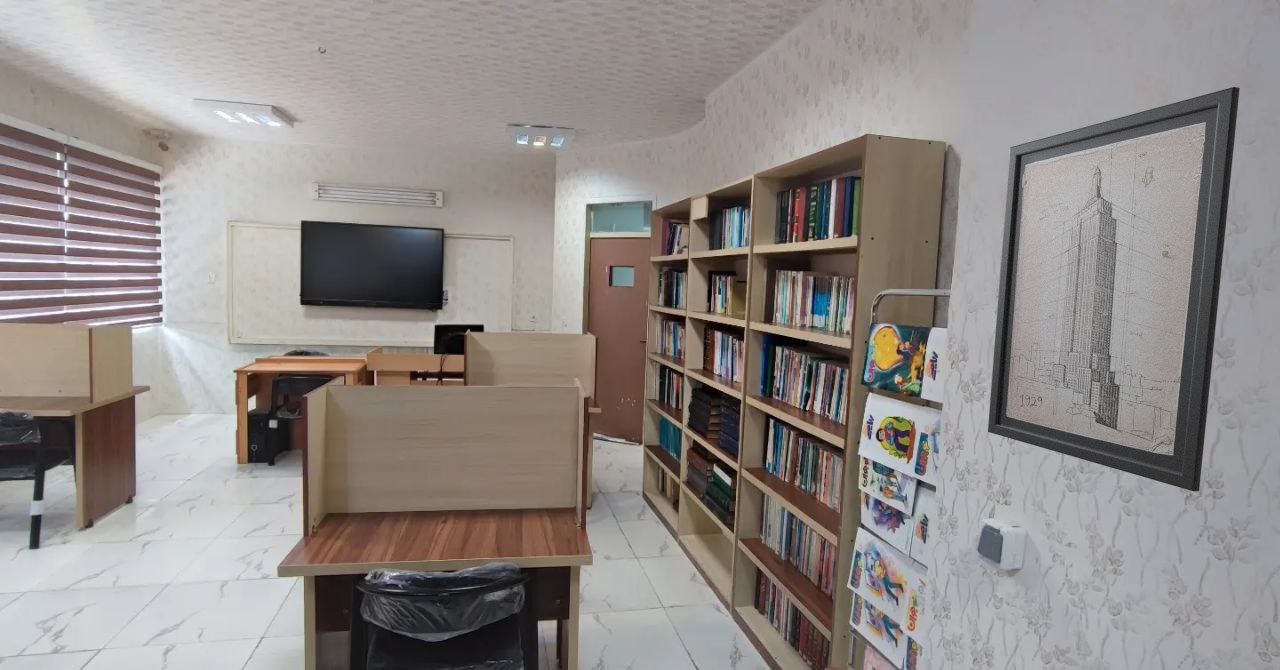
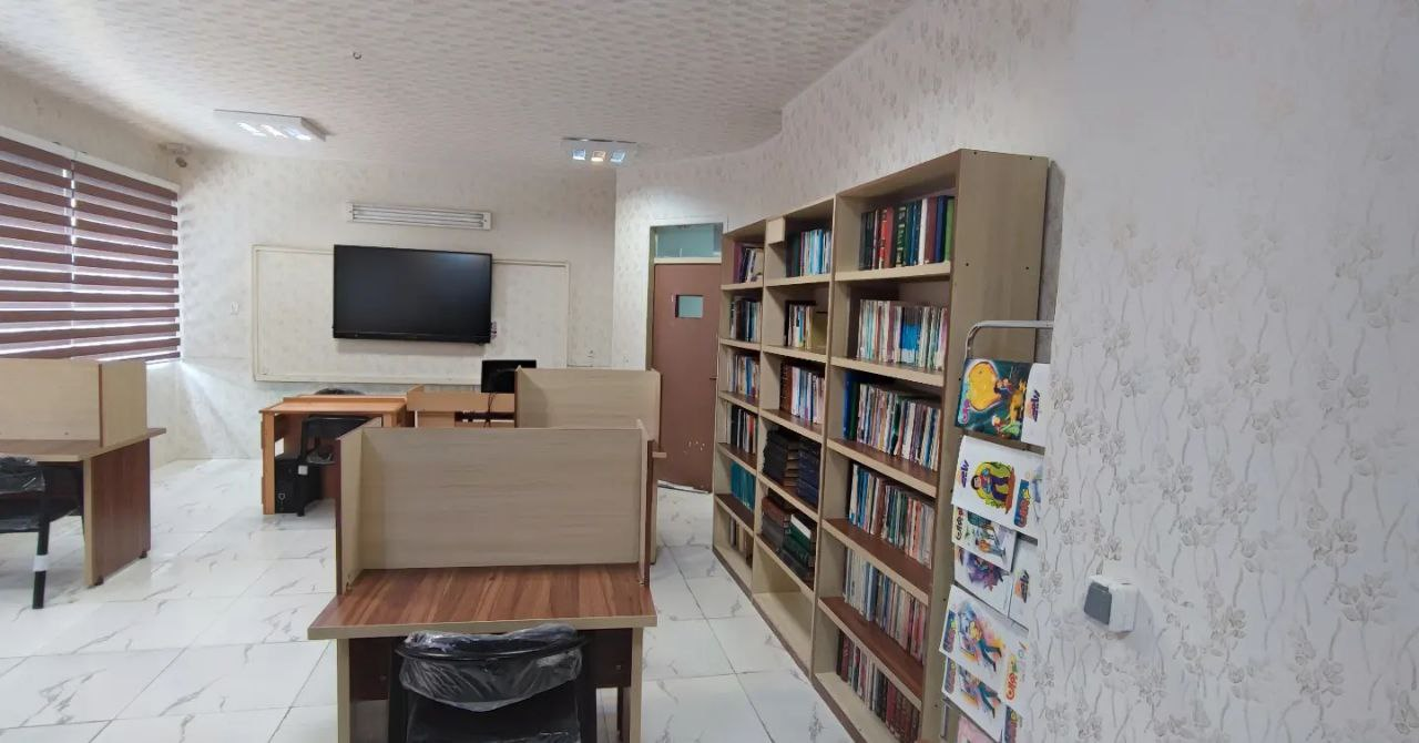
- wall art (1089, 292)
